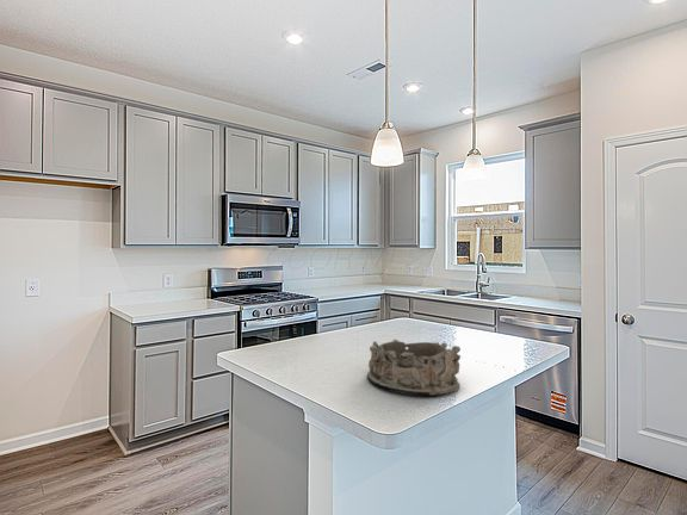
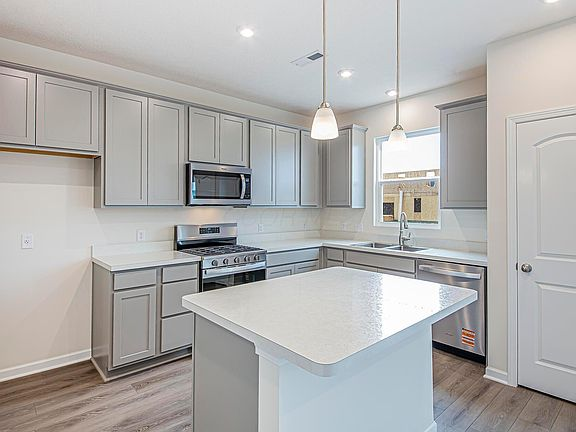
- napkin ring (411, 361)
